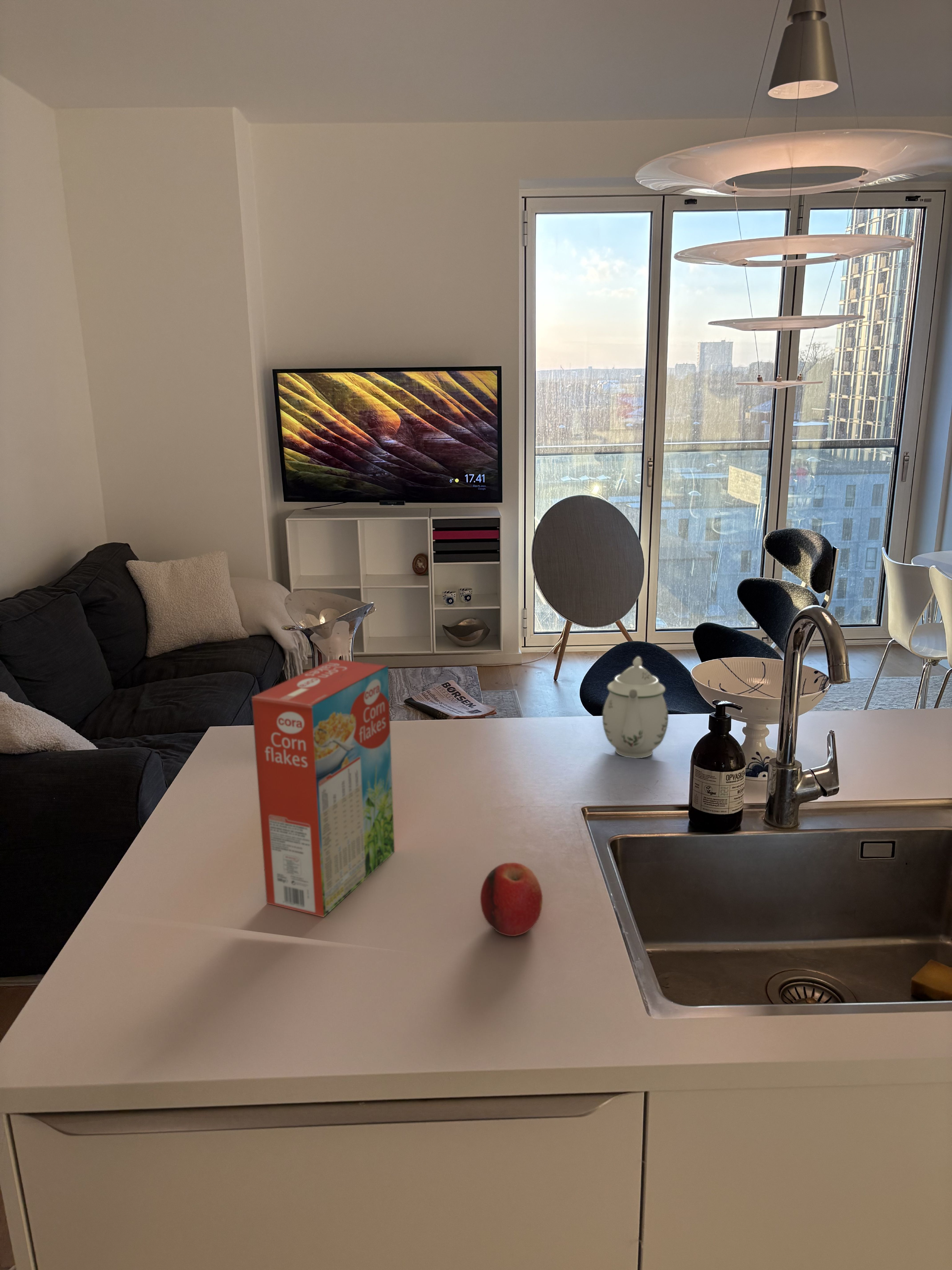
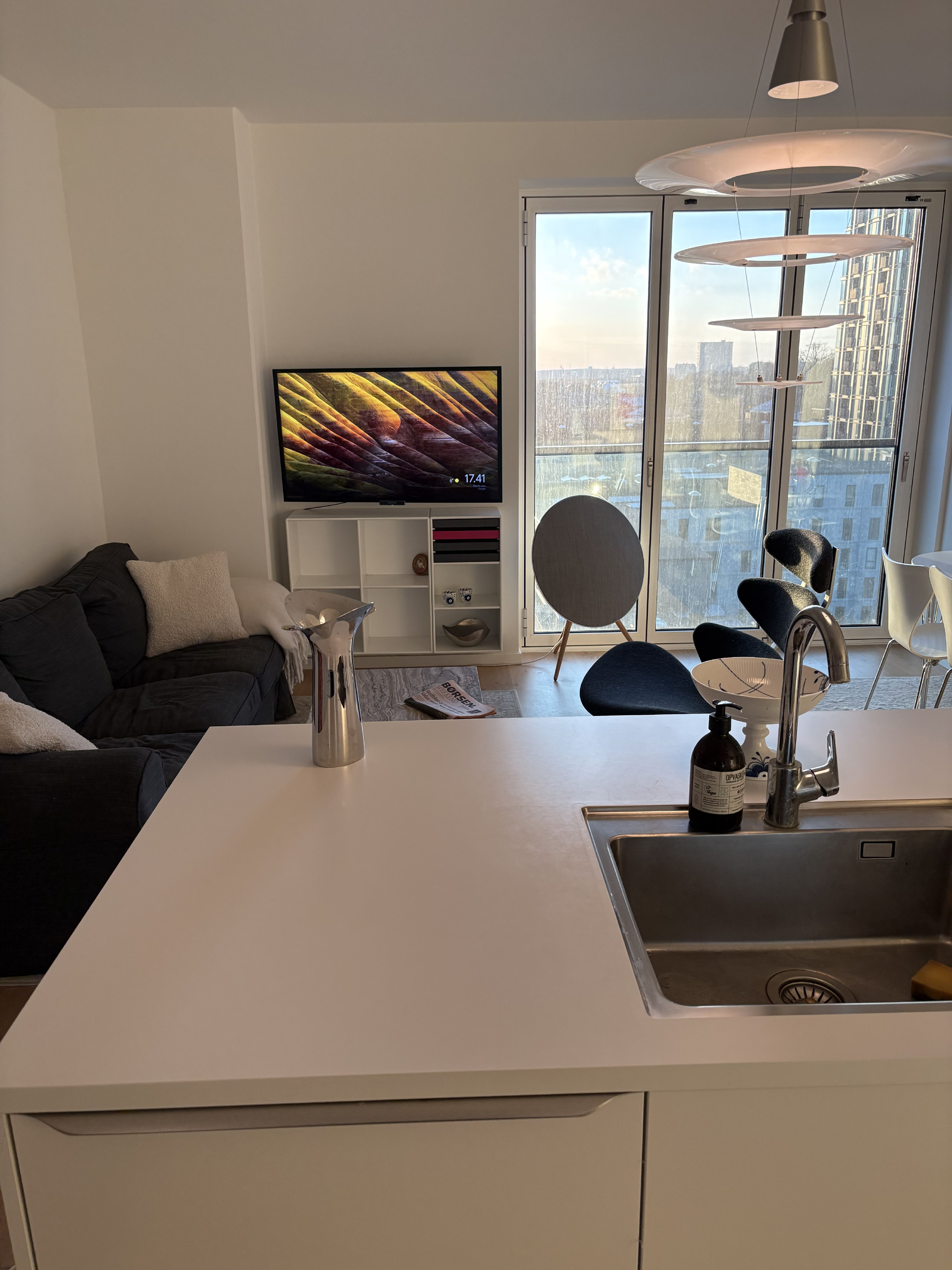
- teapot (635, 706)
- fruit (512, 897)
- cereal box (329, 781)
